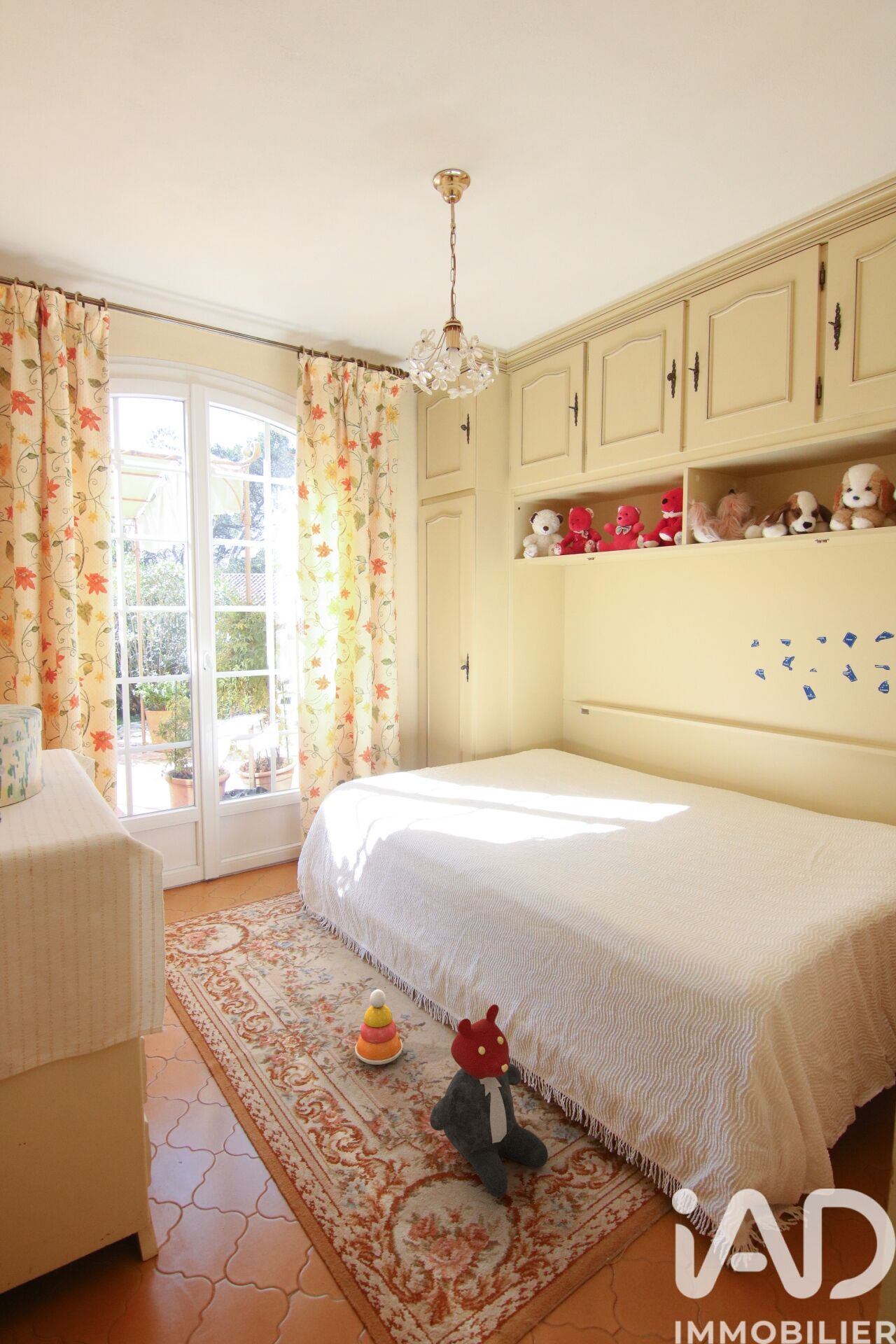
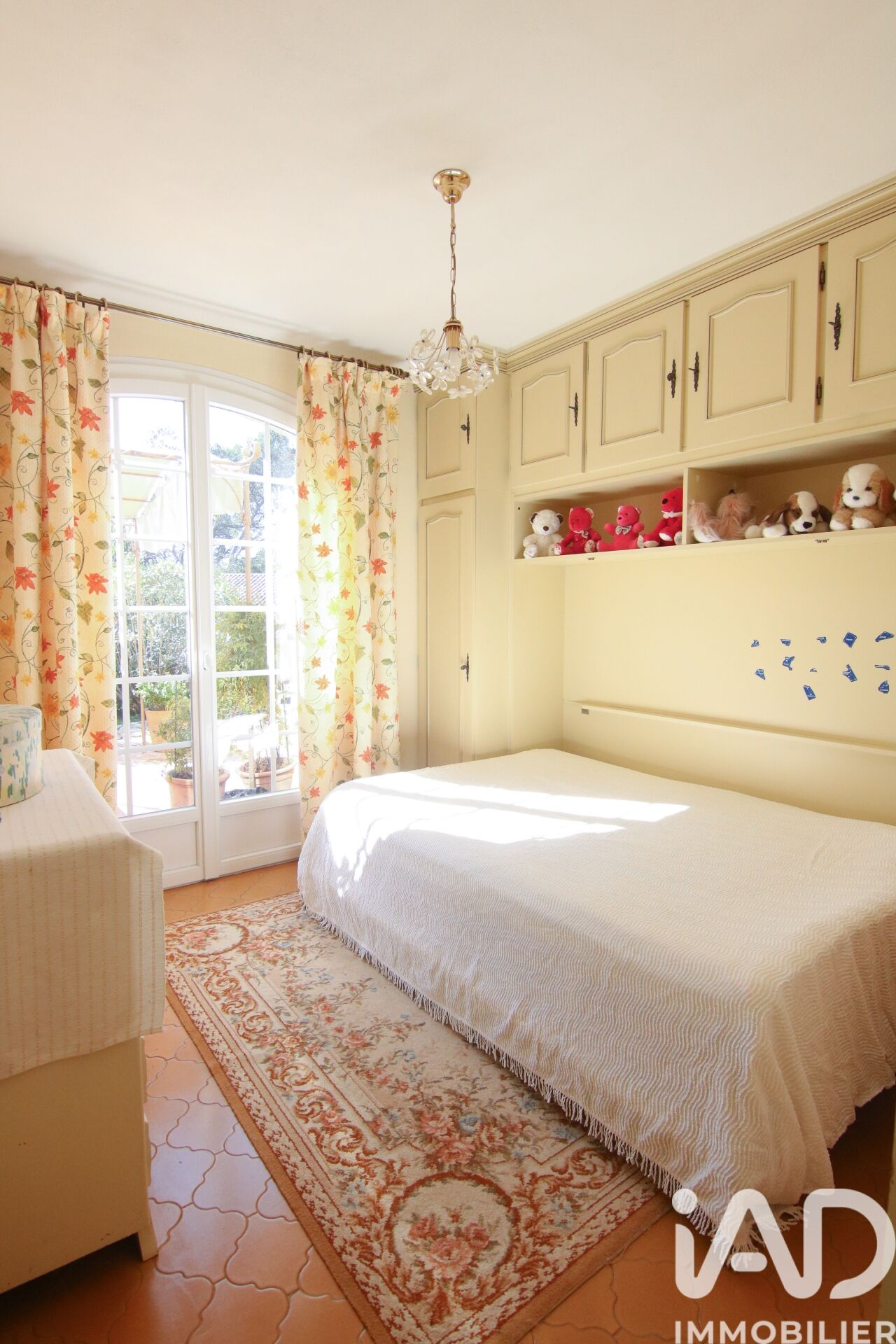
- stacking toy (379, 1022)
- teddy bear (491, 1089)
